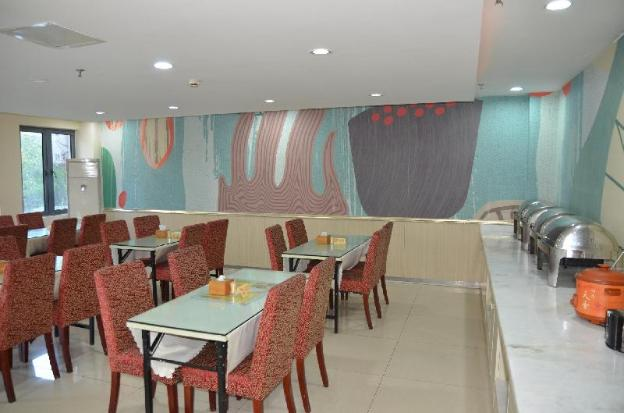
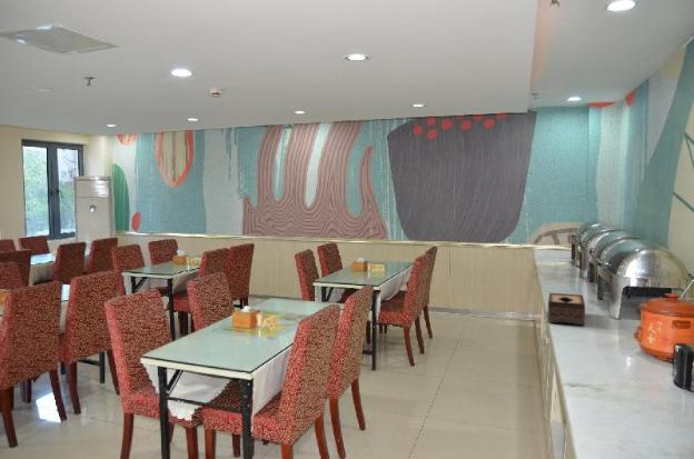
+ tissue box (565, 308)
